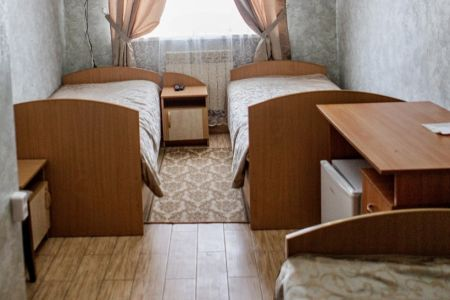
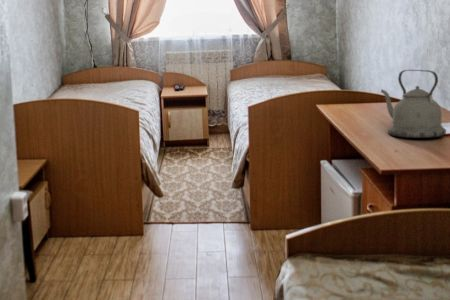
+ kettle (413, 102)
